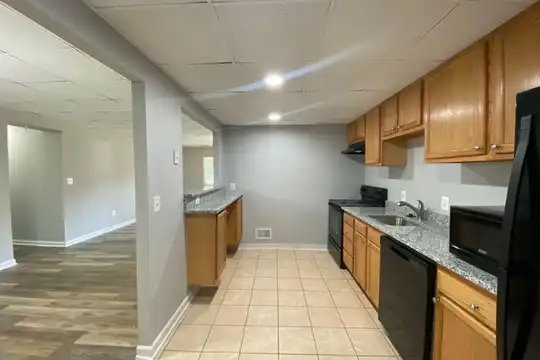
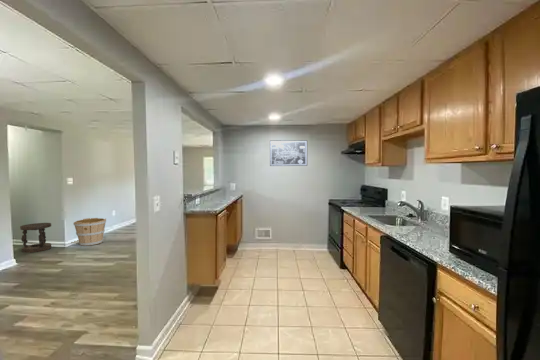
+ stool (38, 236)
+ wall art (288, 153)
+ wooden bucket (90, 231)
